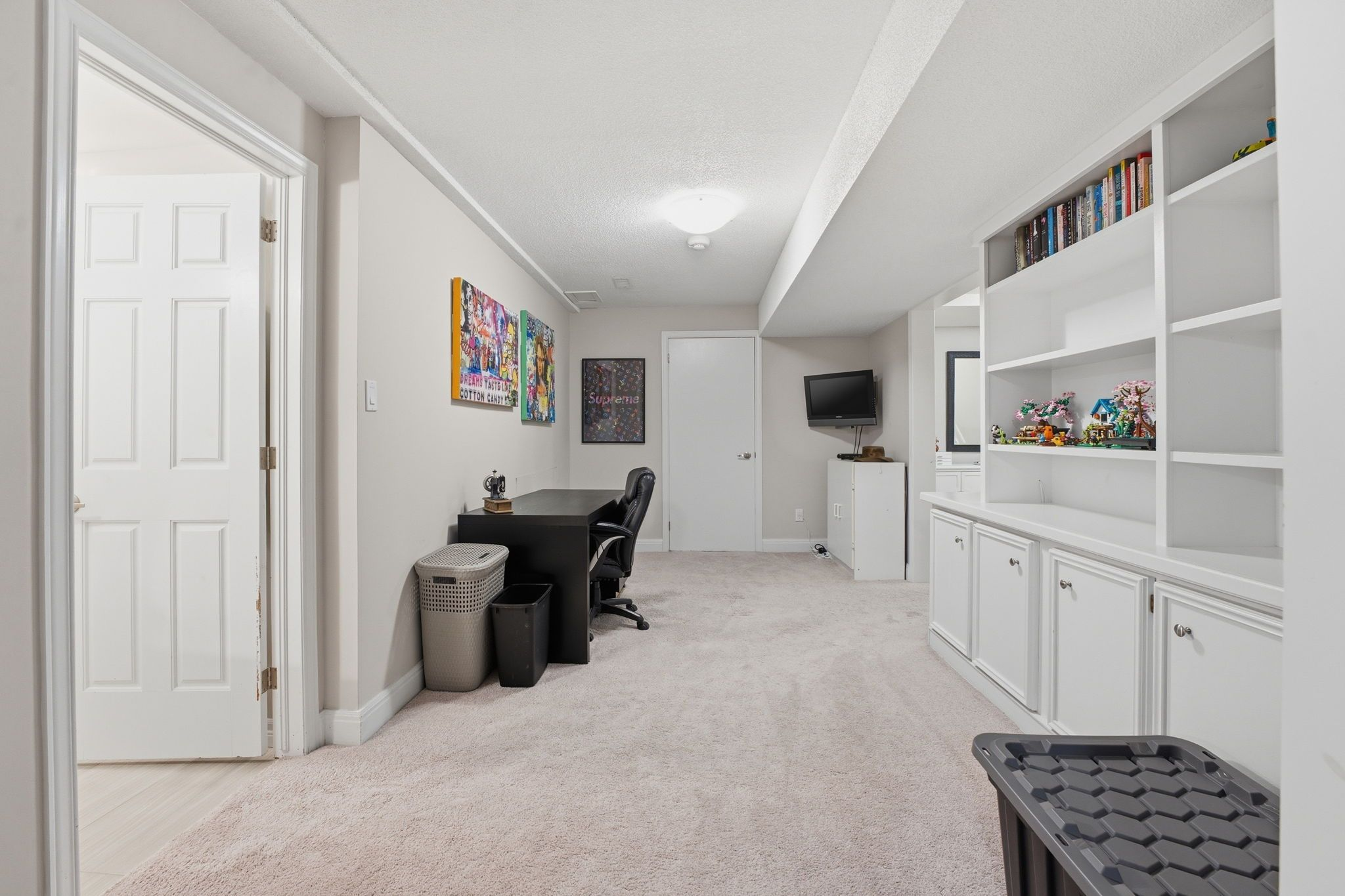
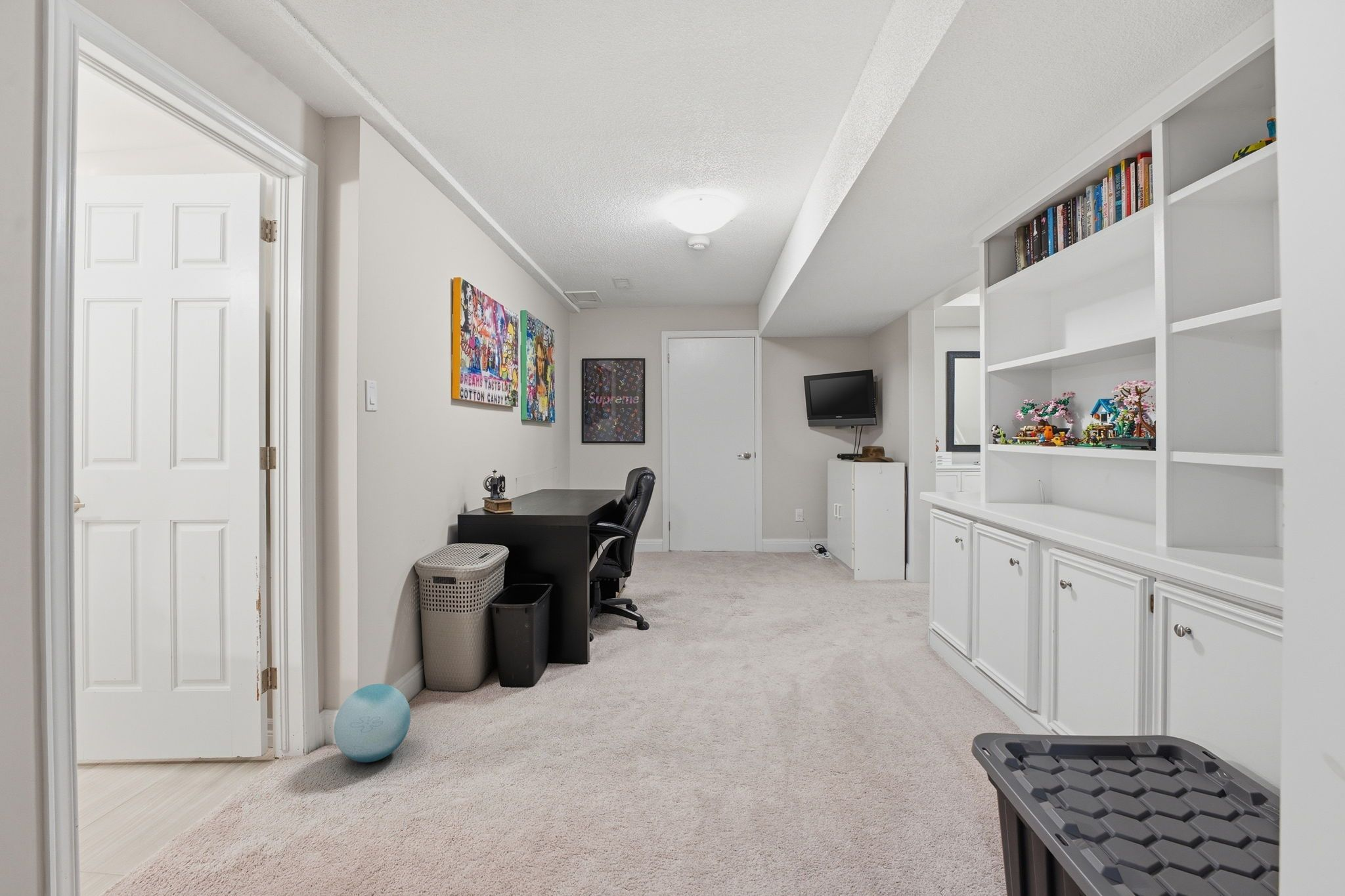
+ ball (373, 722)
